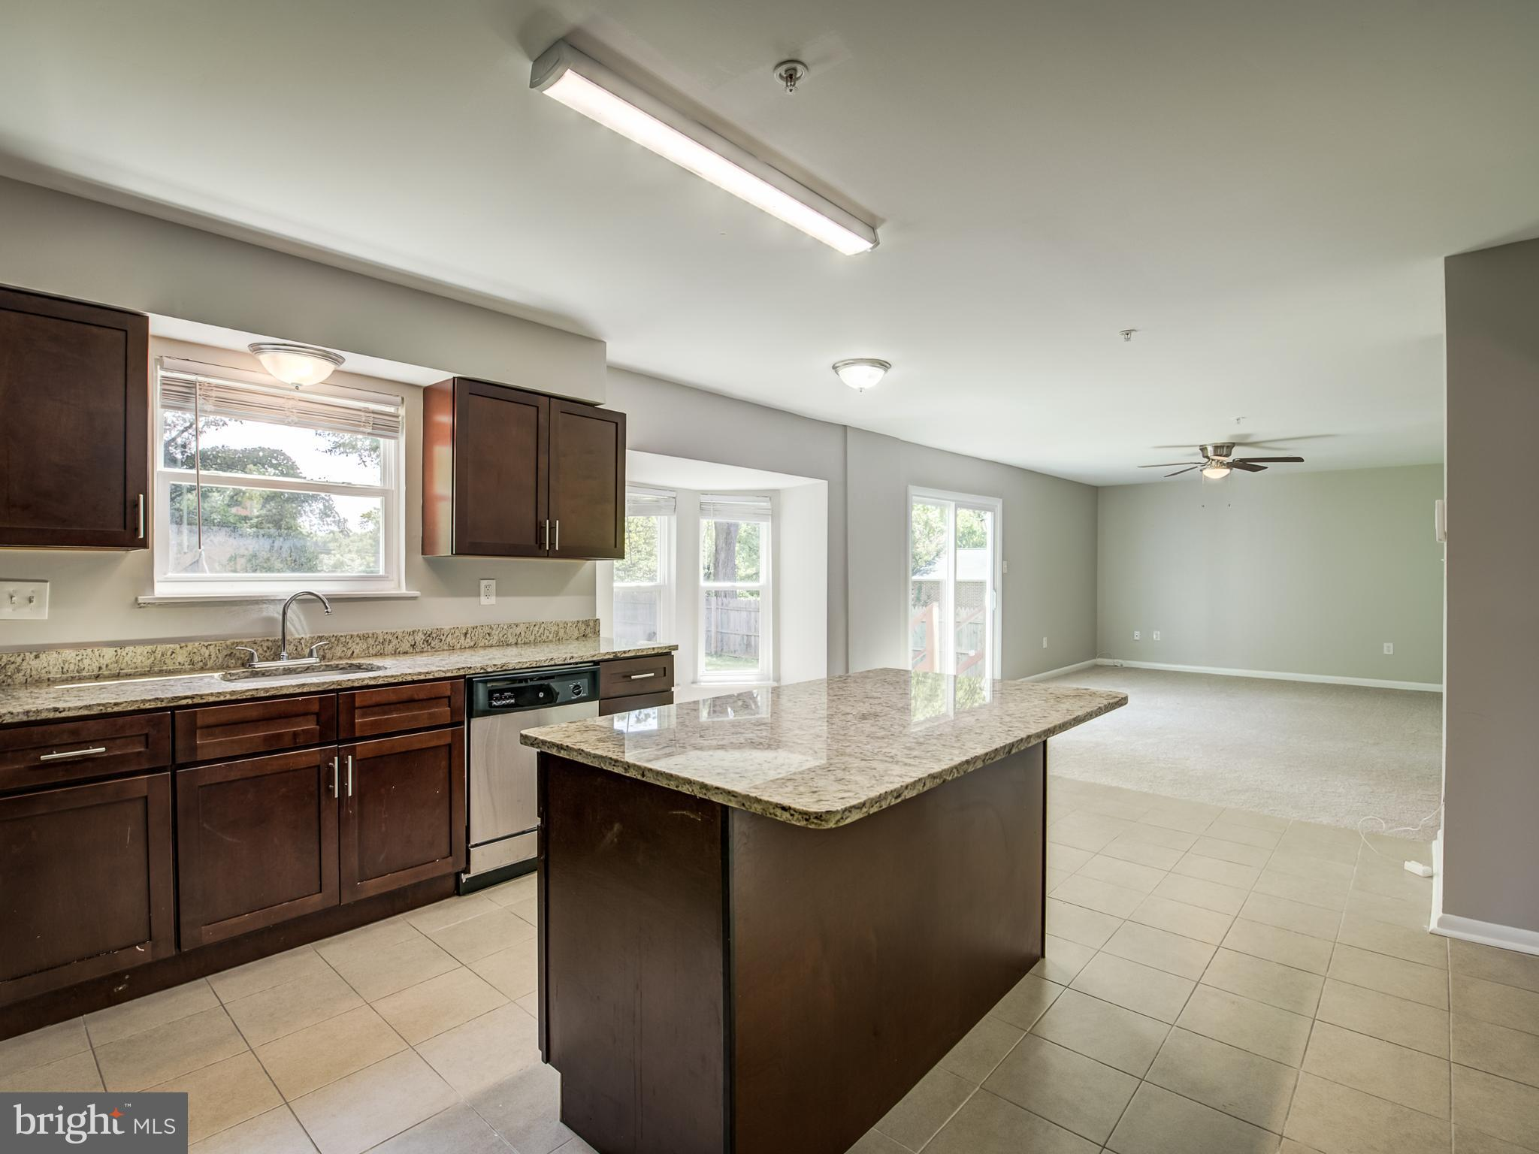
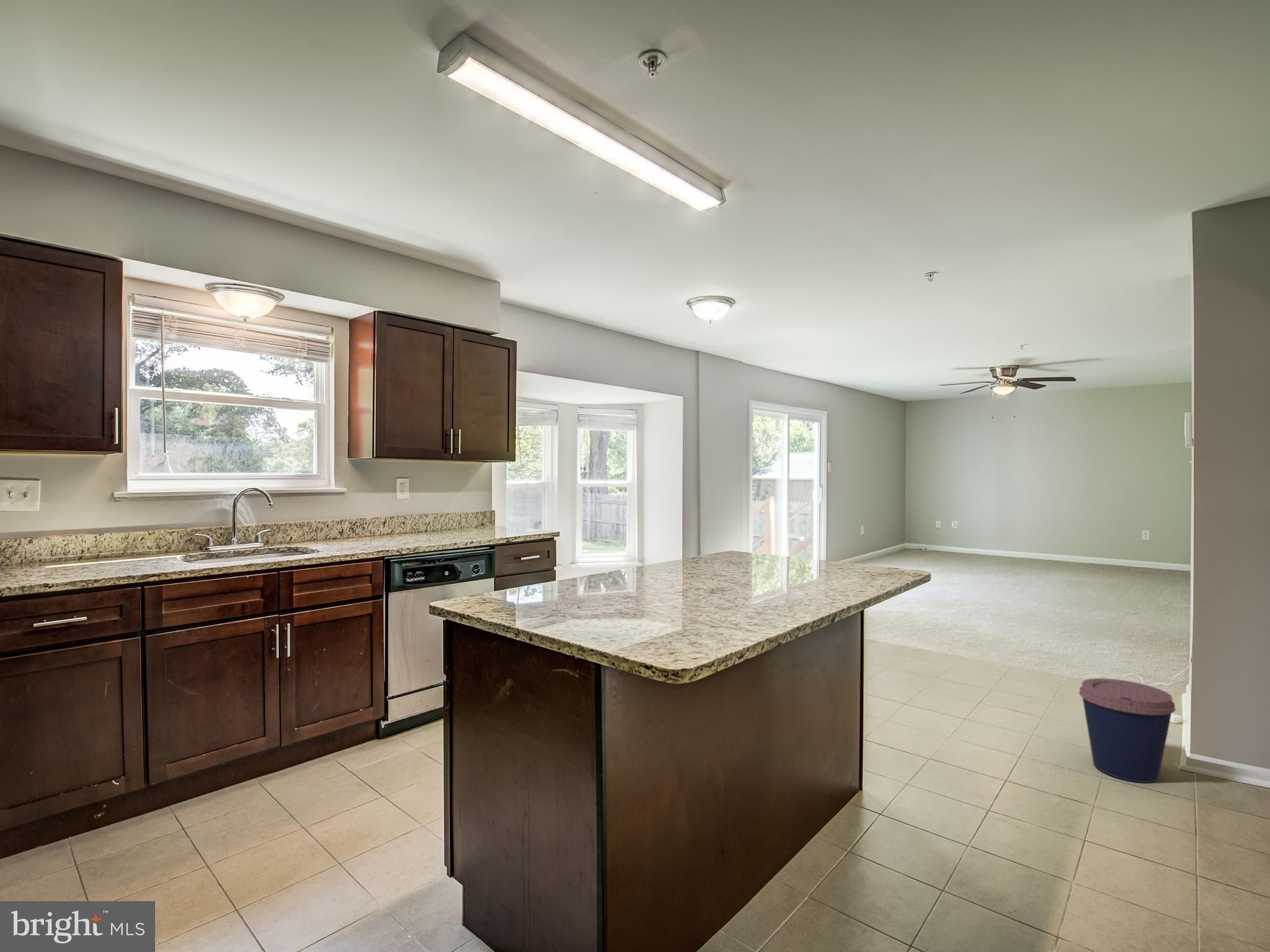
+ coffee cup (1125, 729)
